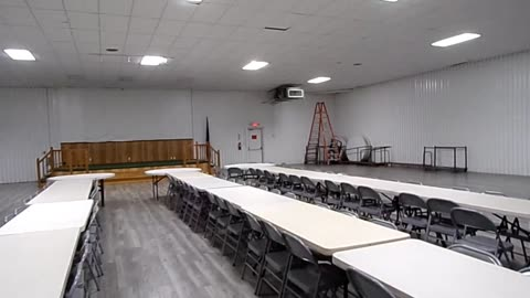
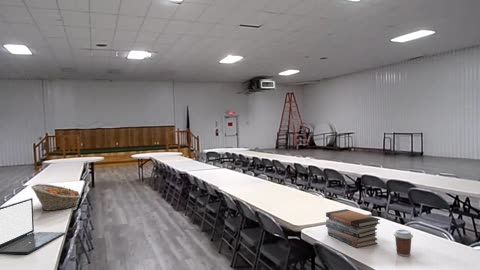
+ coffee cup (403, 242)
+ fruit basket (57, 195)
+ book stack (351, 227)
+ laptop (29, 223)
